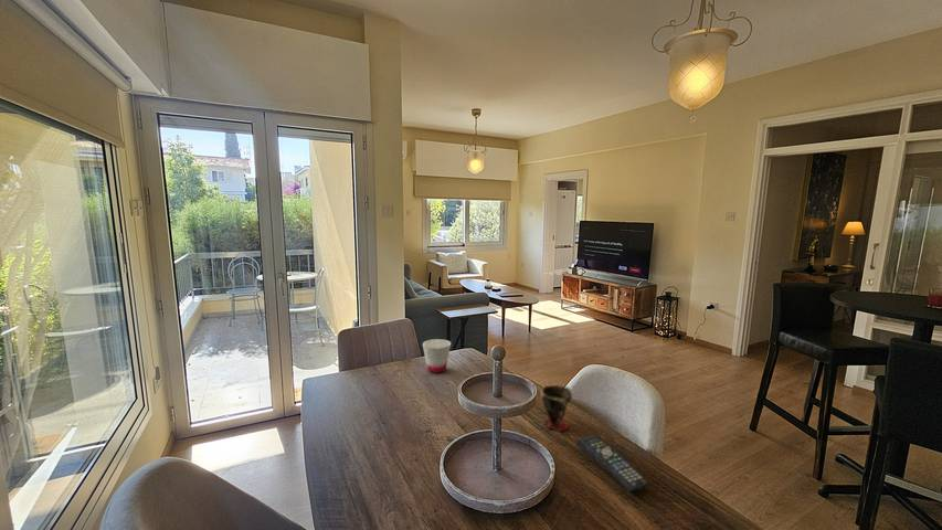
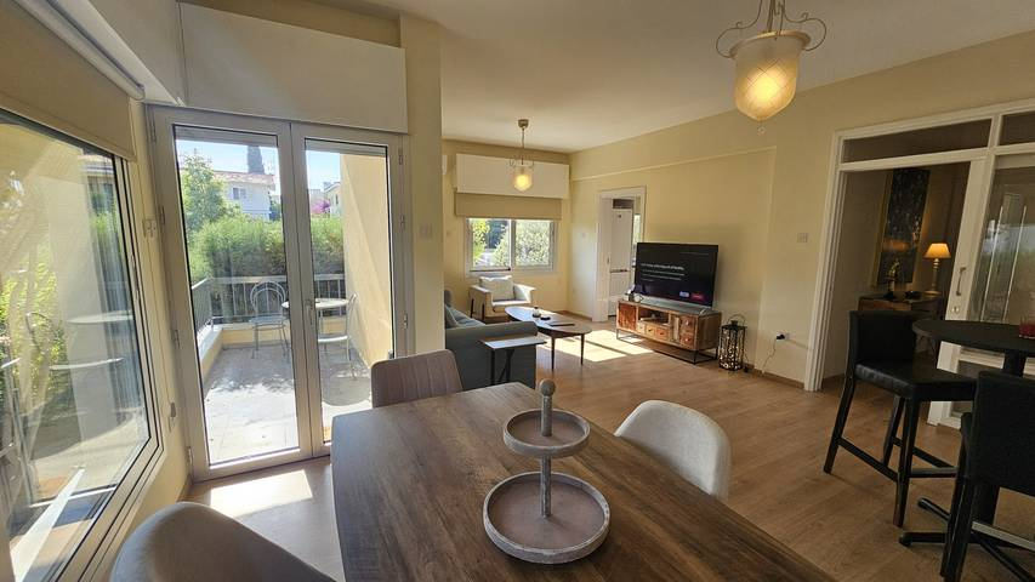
- cup (436, 356)
- remote control (608, 459)
- cup (555, 407)
